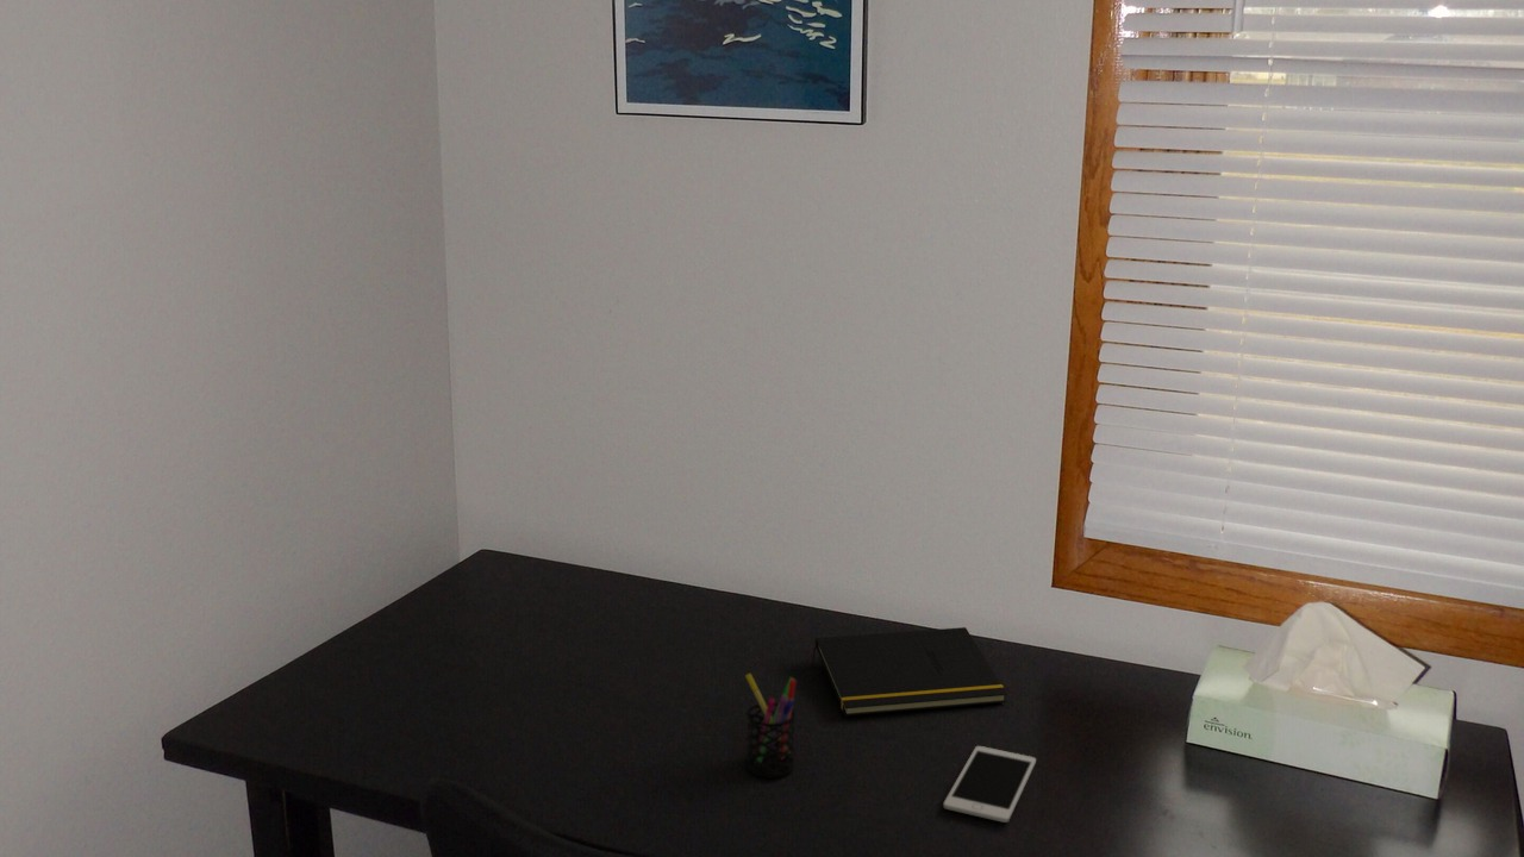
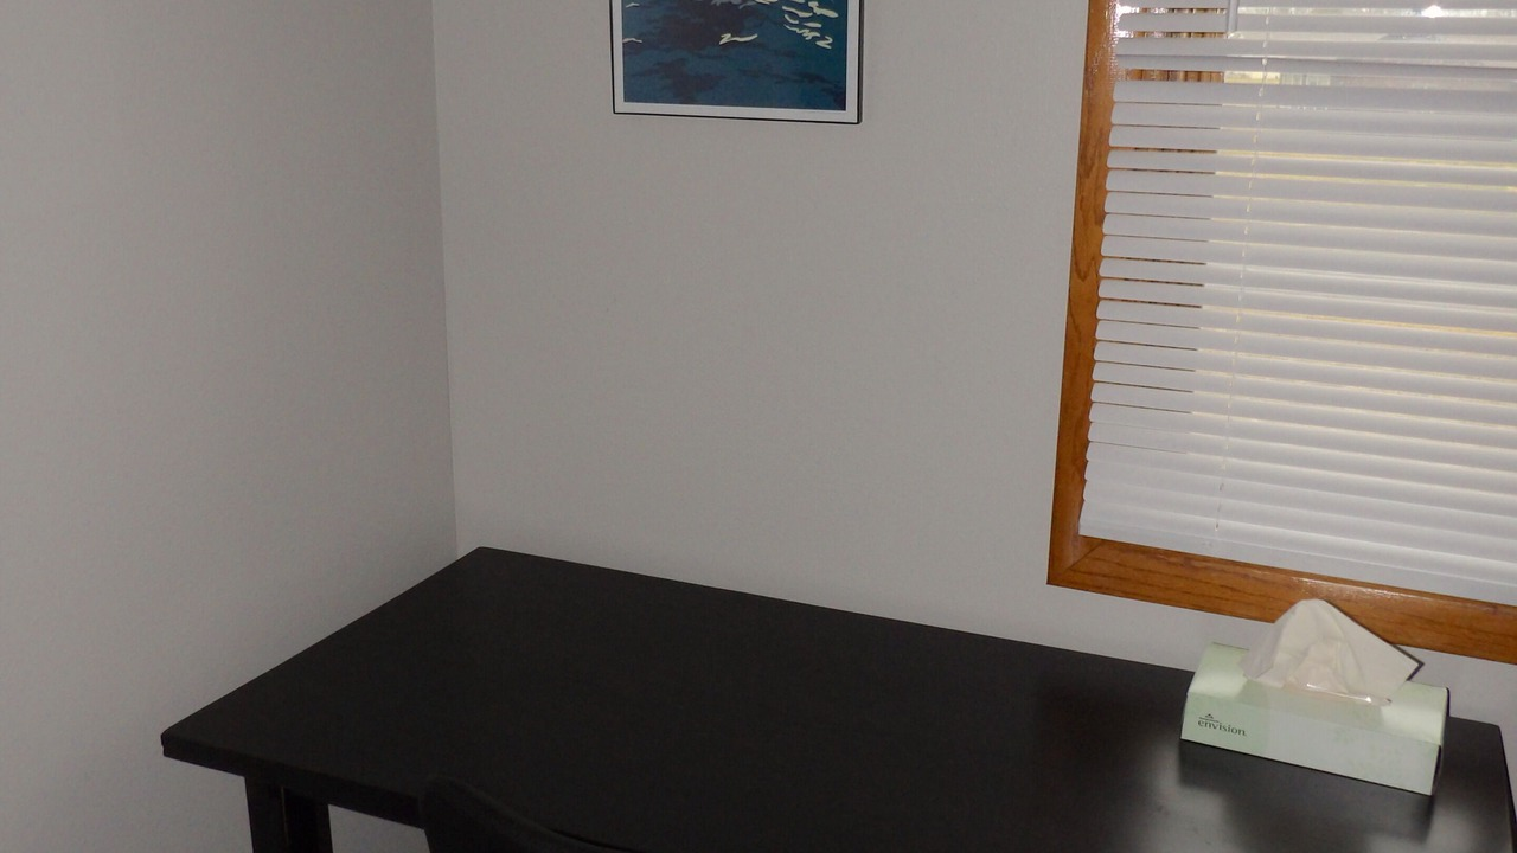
- pen holder (776, 719)
- notepad (908, 669)
- cell phone (991, 782)
